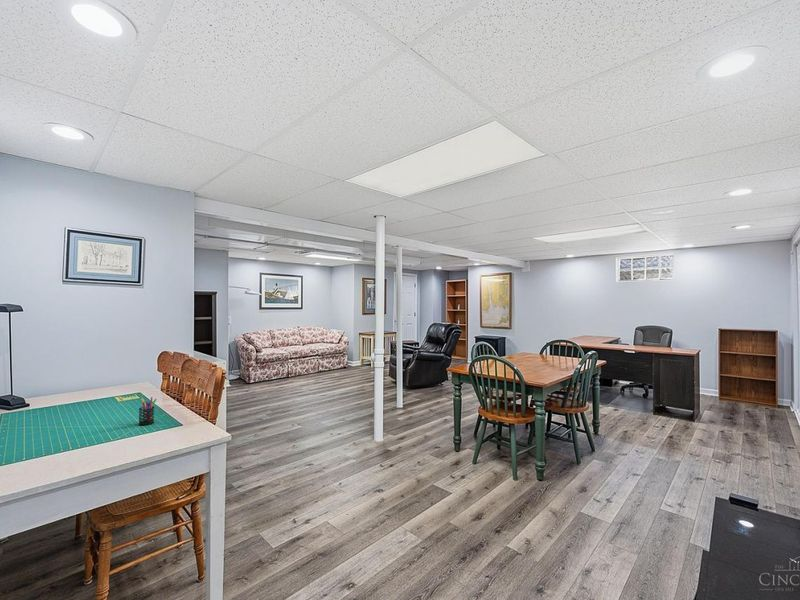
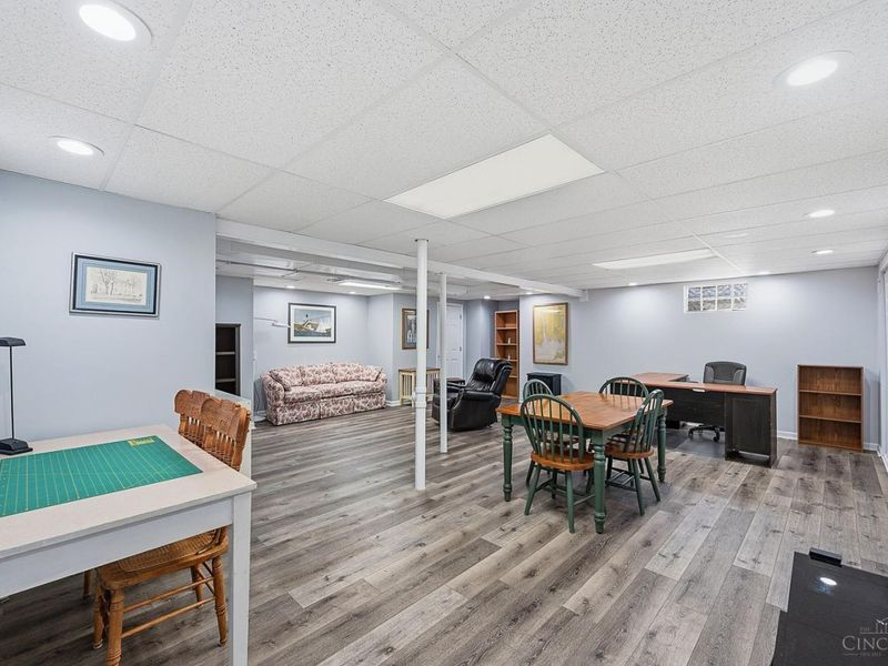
- pen holder (148, 409)
